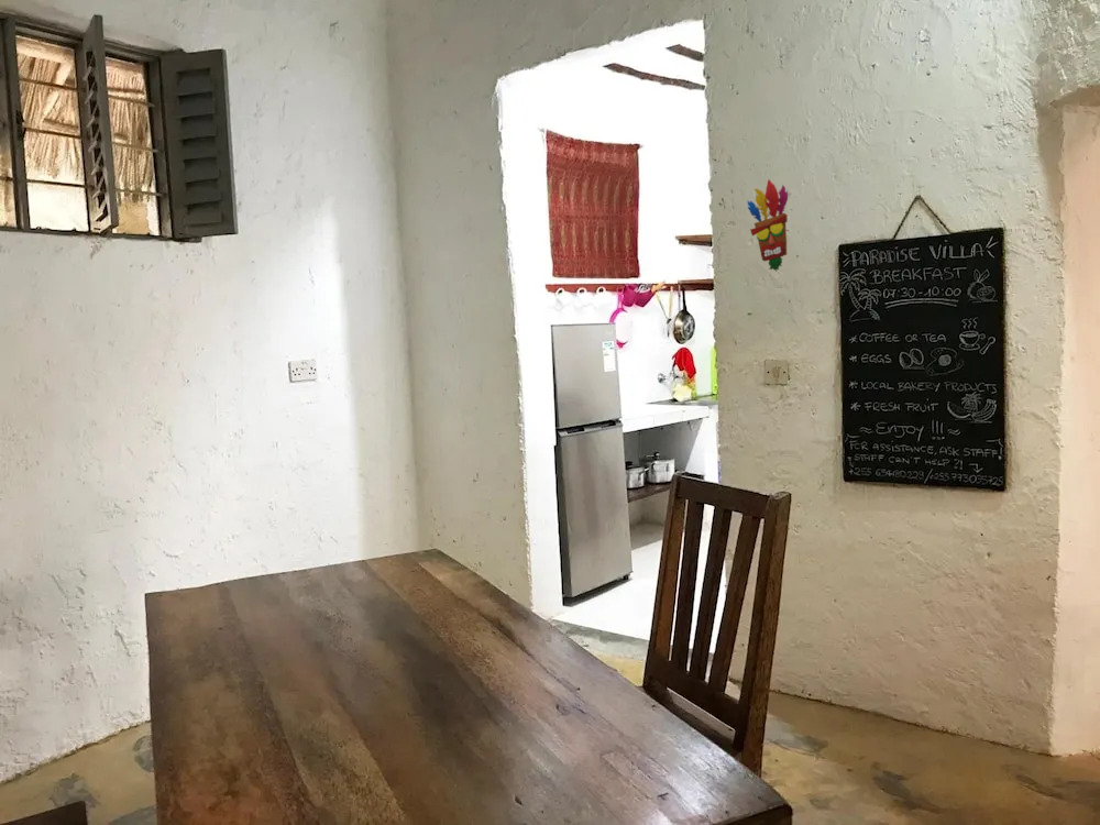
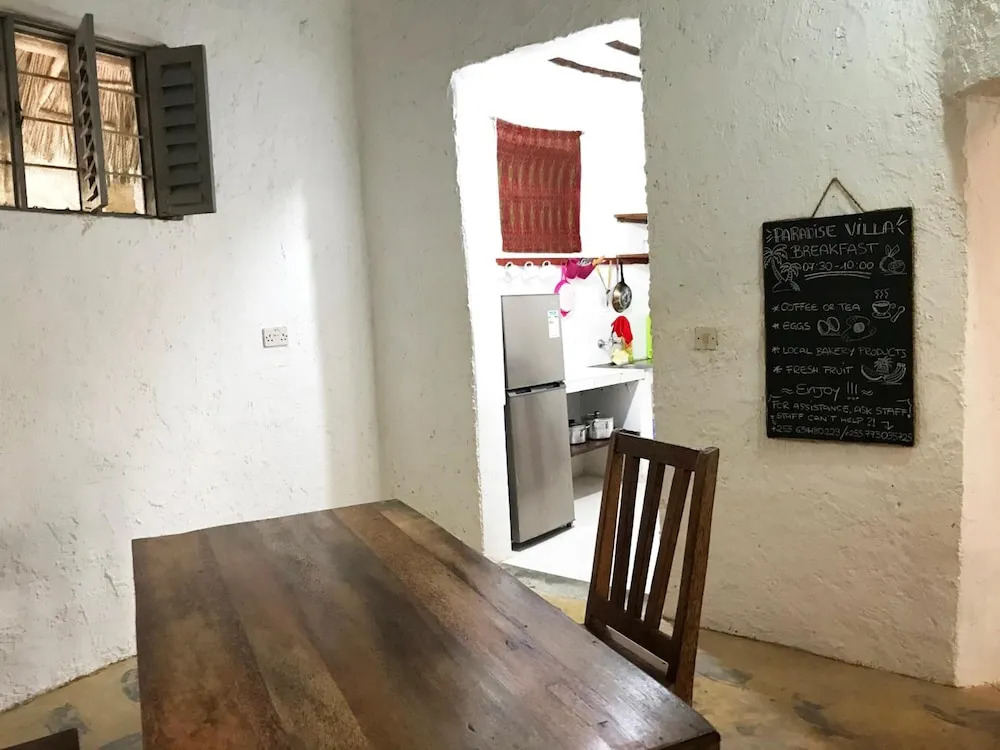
- decorative mask (767, 226)
